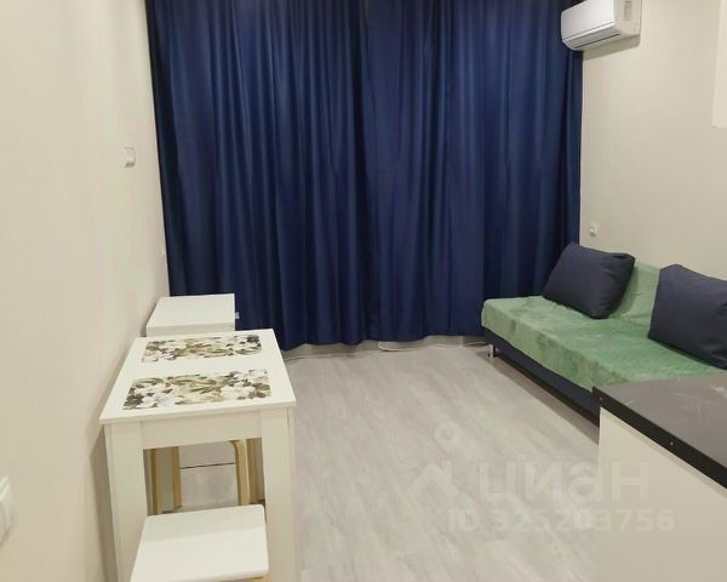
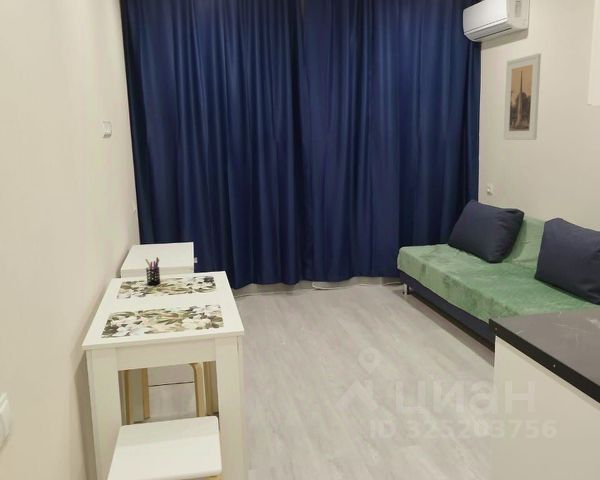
+ pen holder (154, 269)
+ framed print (521, 99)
